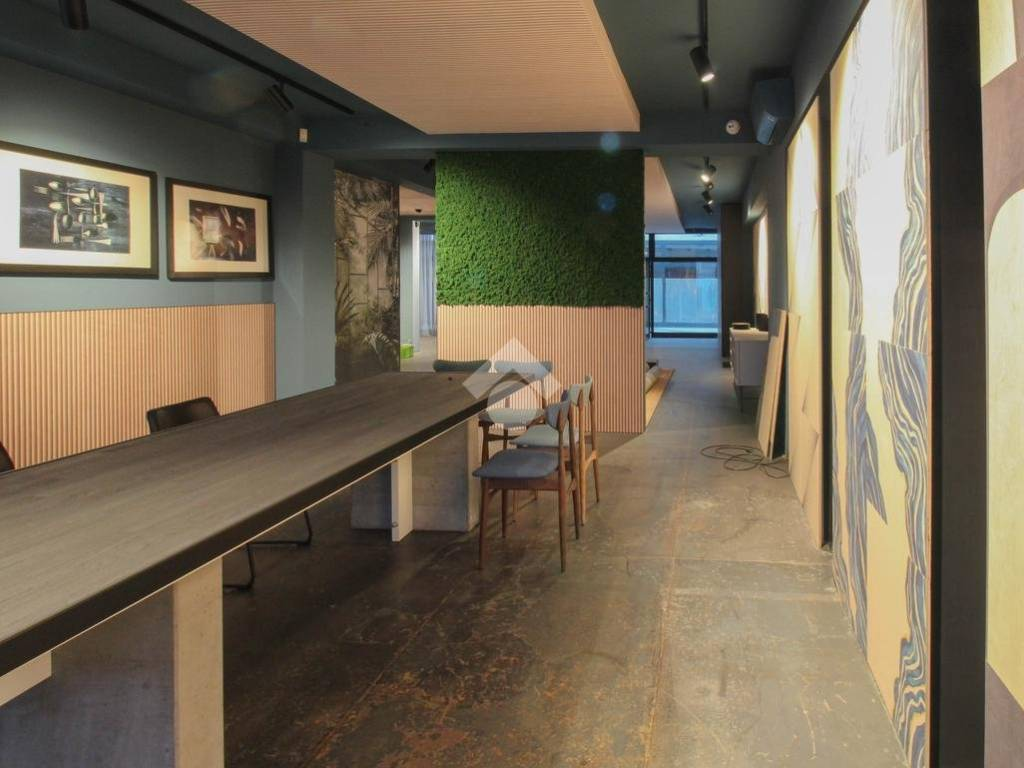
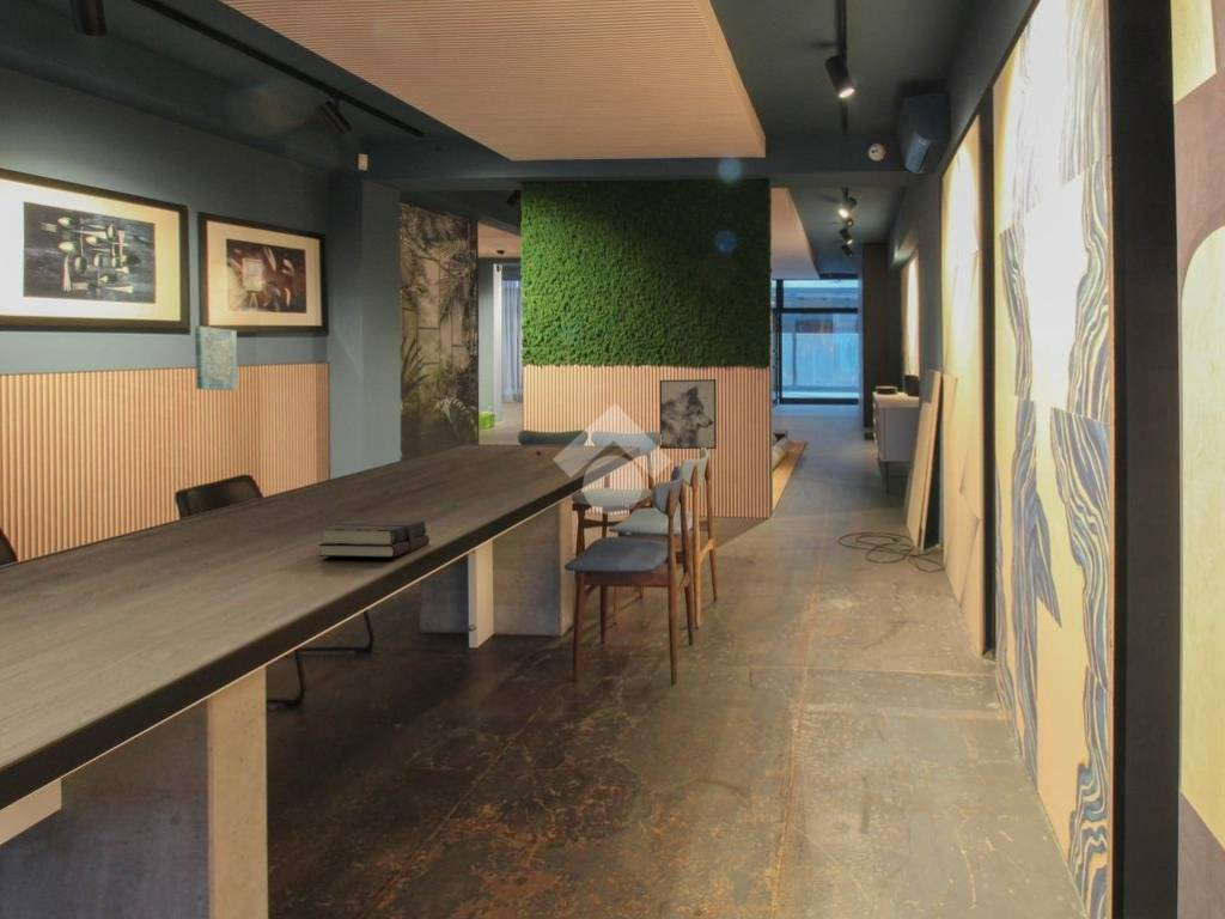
+ wall art (217, 359)
+ hardback book (376, 537)
+ wall art (688, 414)
